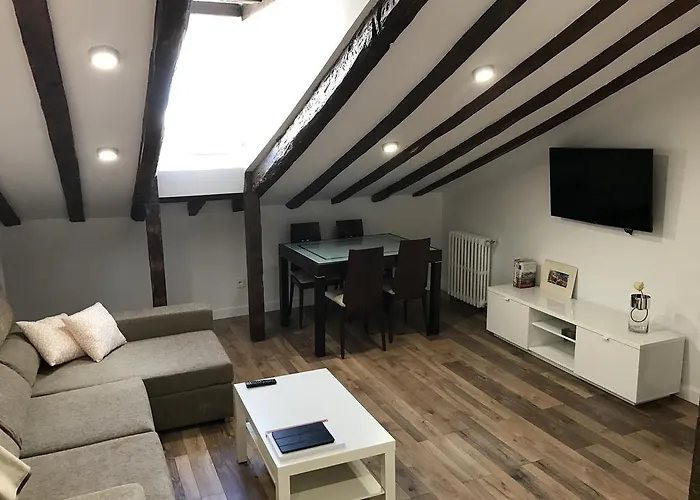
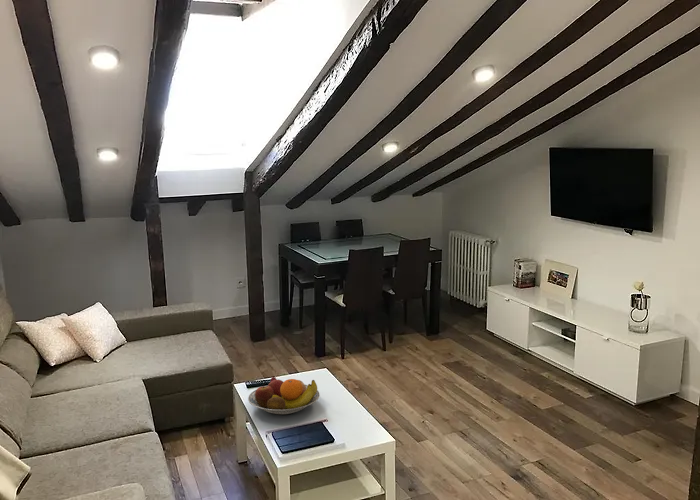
+ fruit bowl (284, 392)
